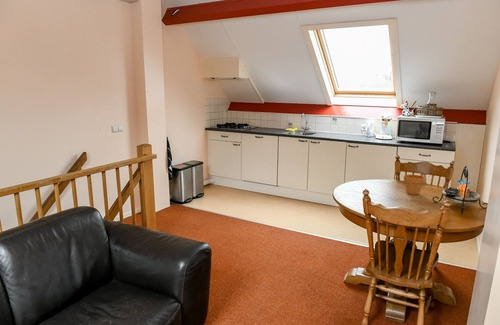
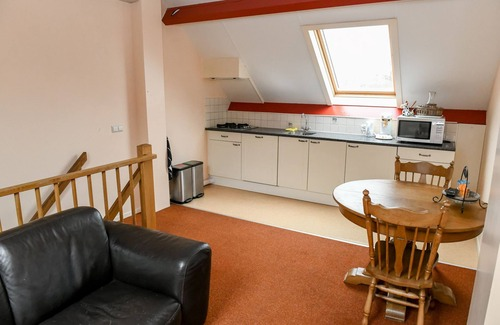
- flower pot (413, 184)
